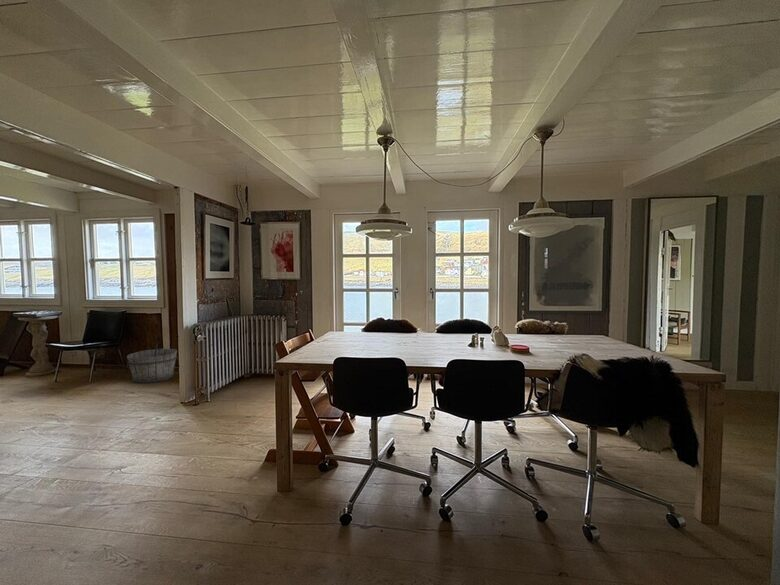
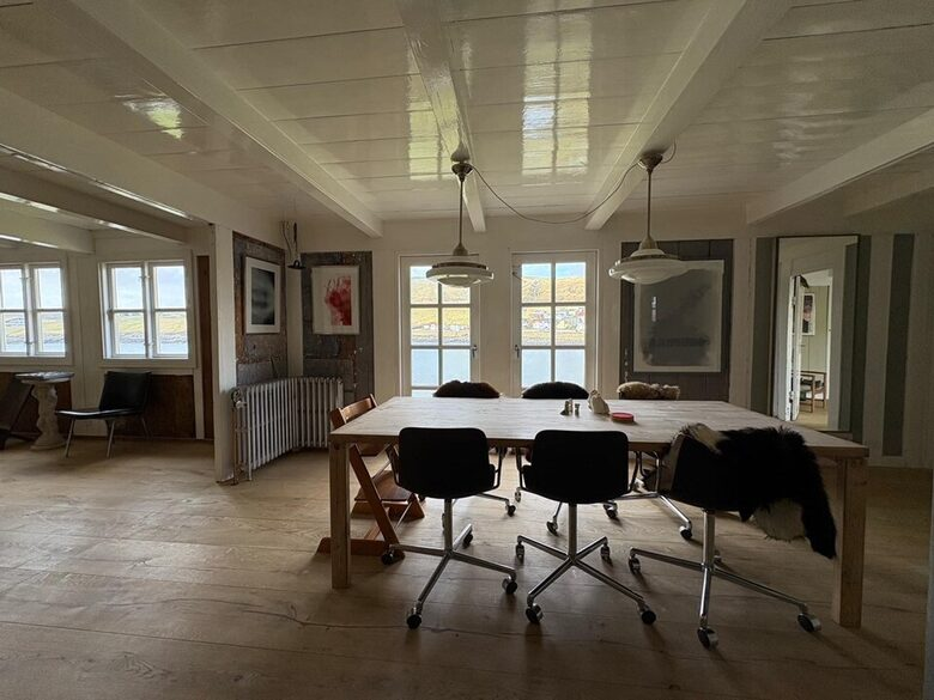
- wooden bucket (153, 360)
